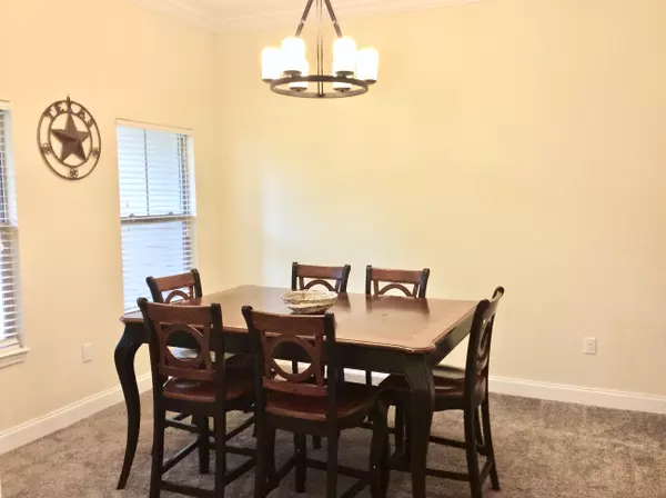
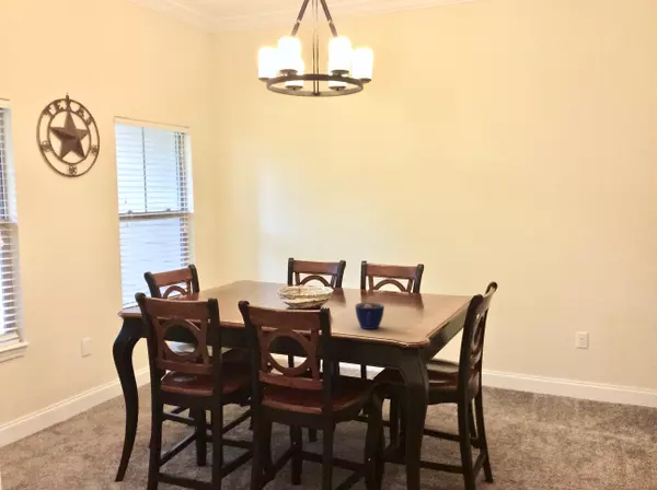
+ cup (369, 316)
